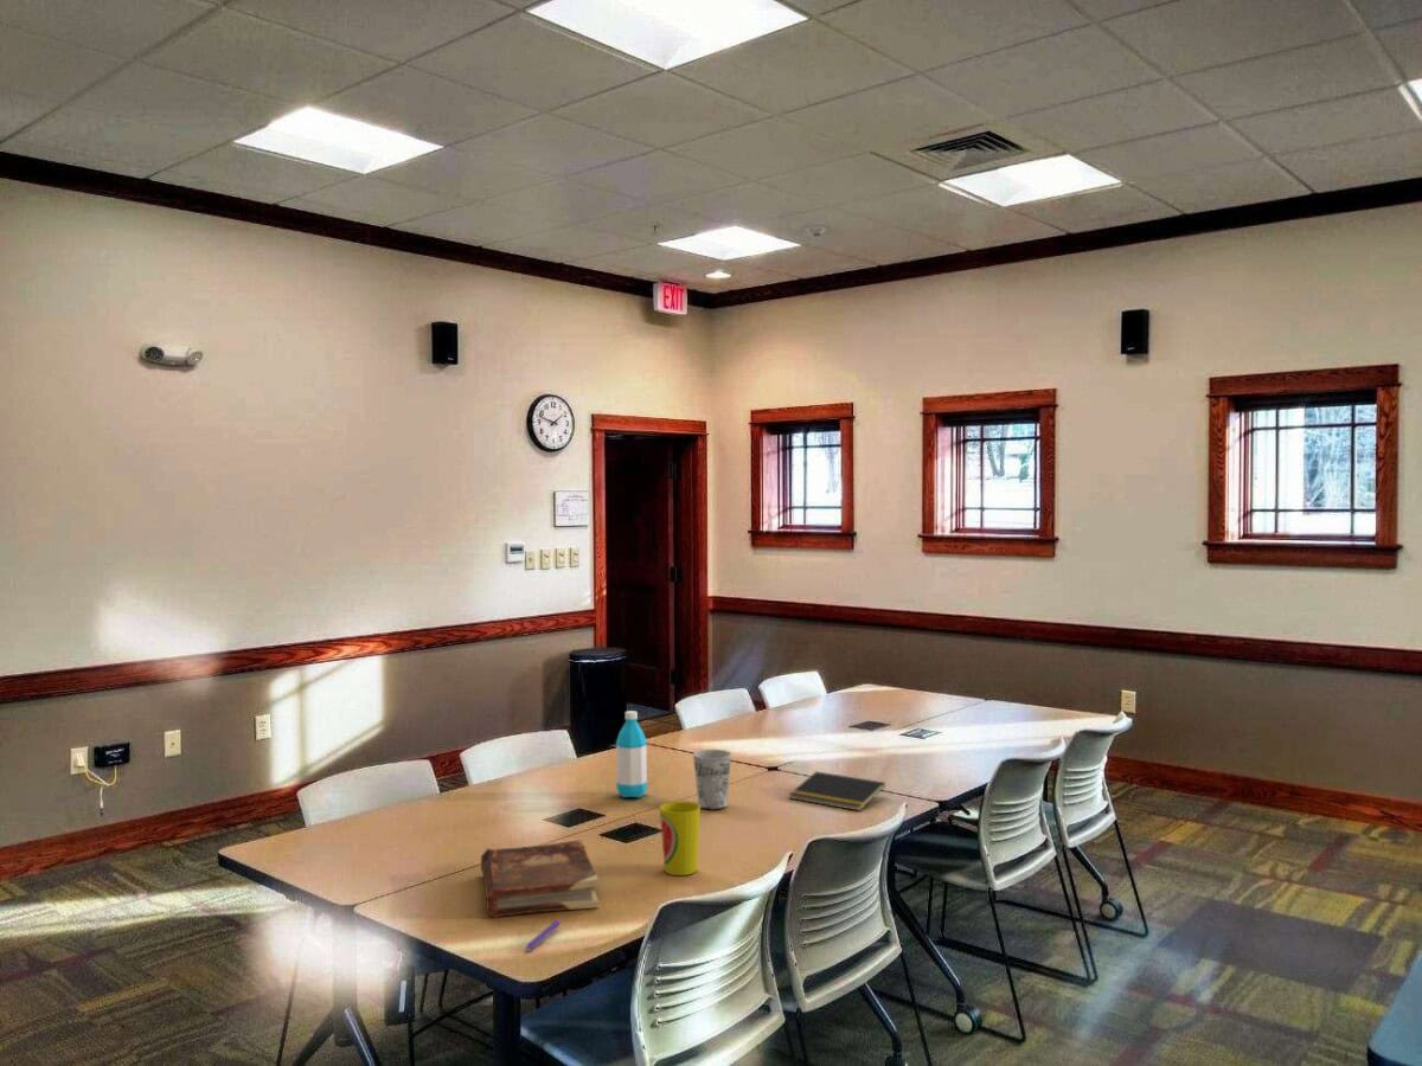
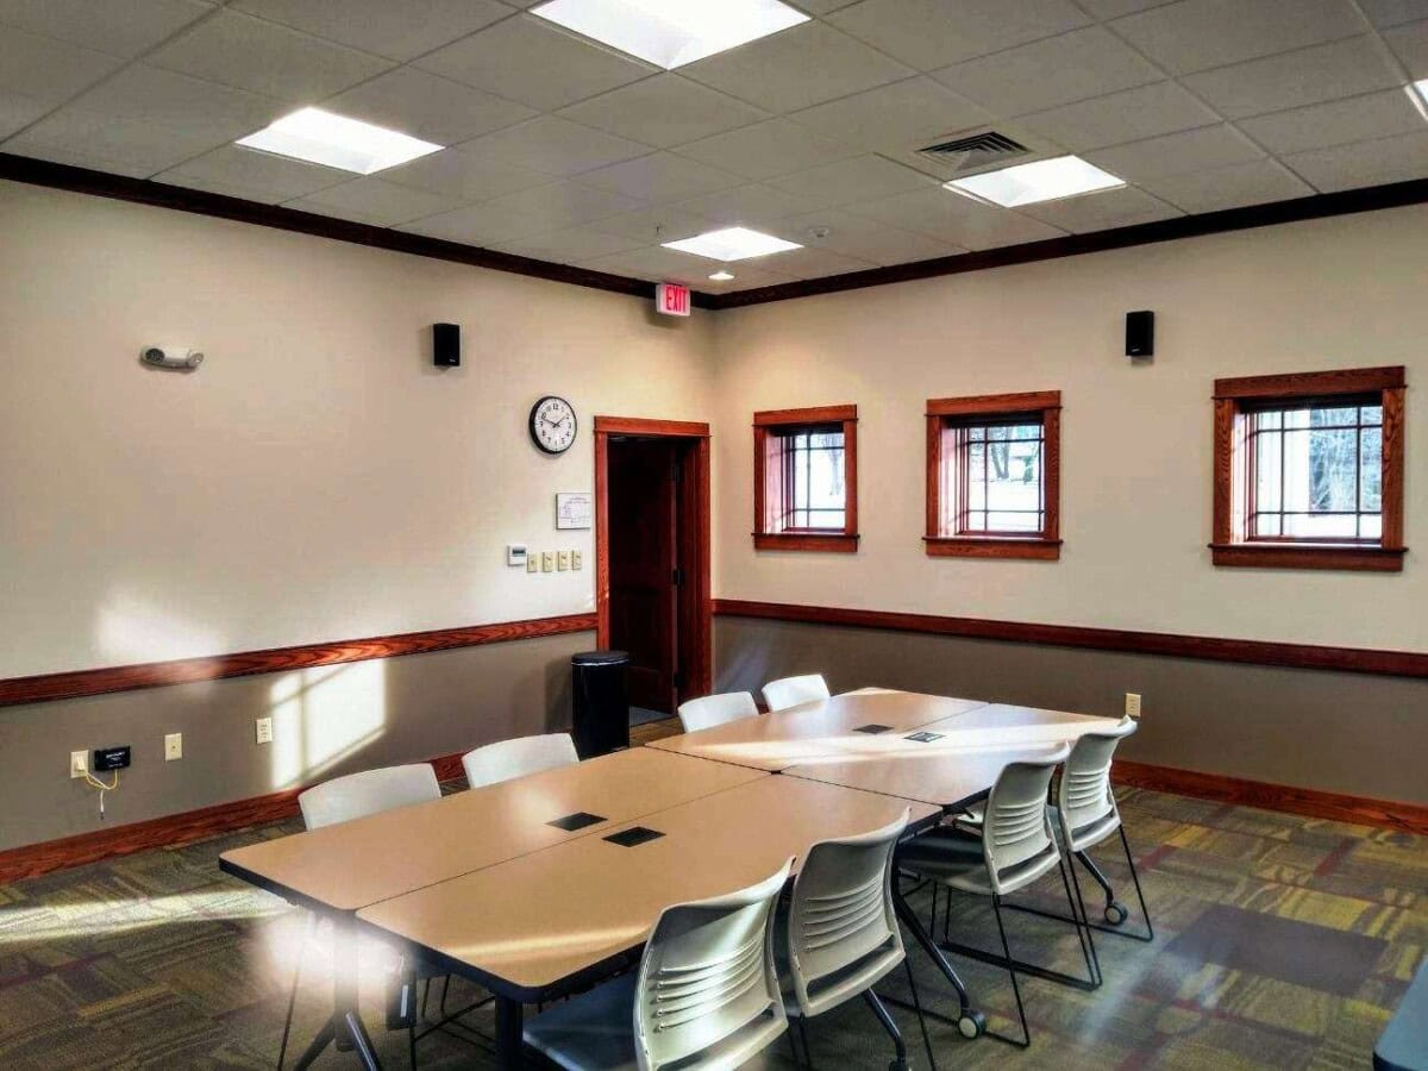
- water bottle (632, 753)
- cup (712, 779)
- book (537, 876)
- cup (680, 837)
- pen (542, 936)
- notepad (837, 790)
